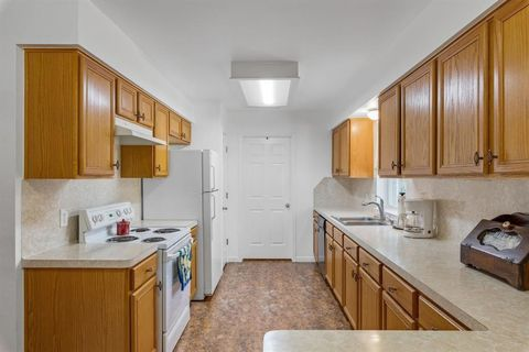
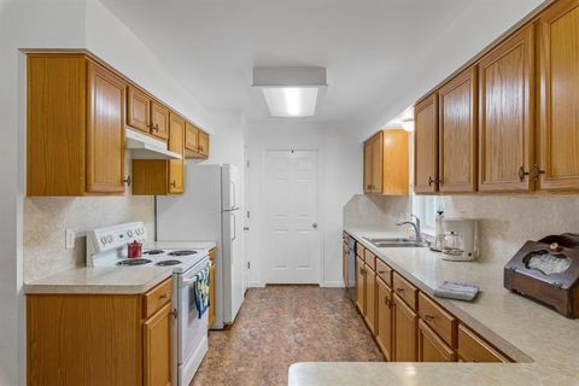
+ dish towel (456, 290)
